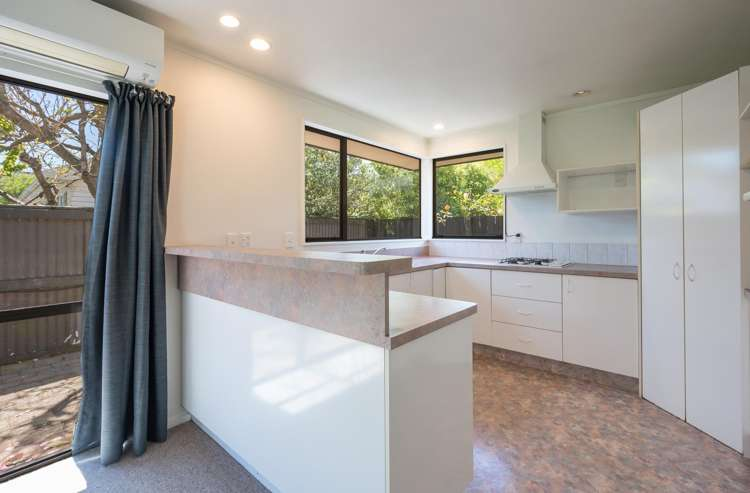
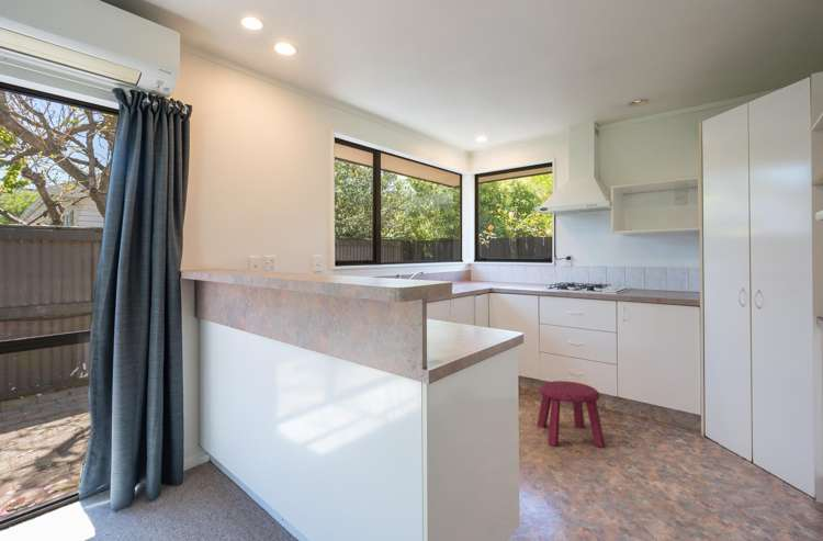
+ stool (574, 410)
